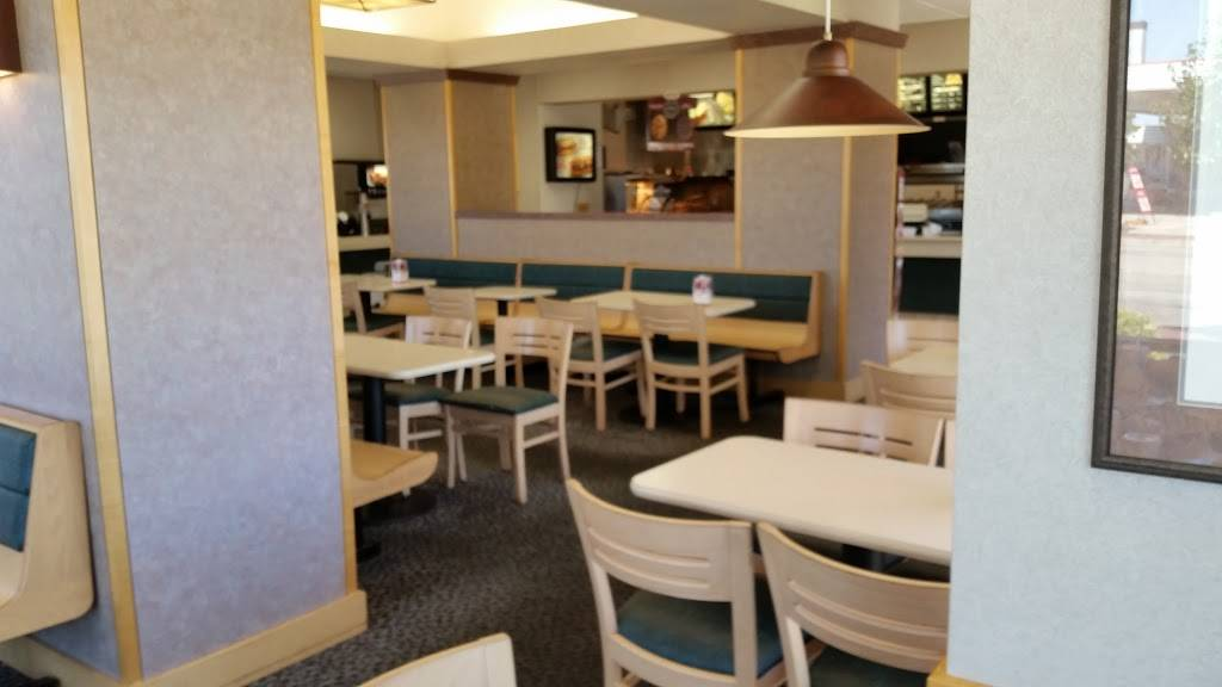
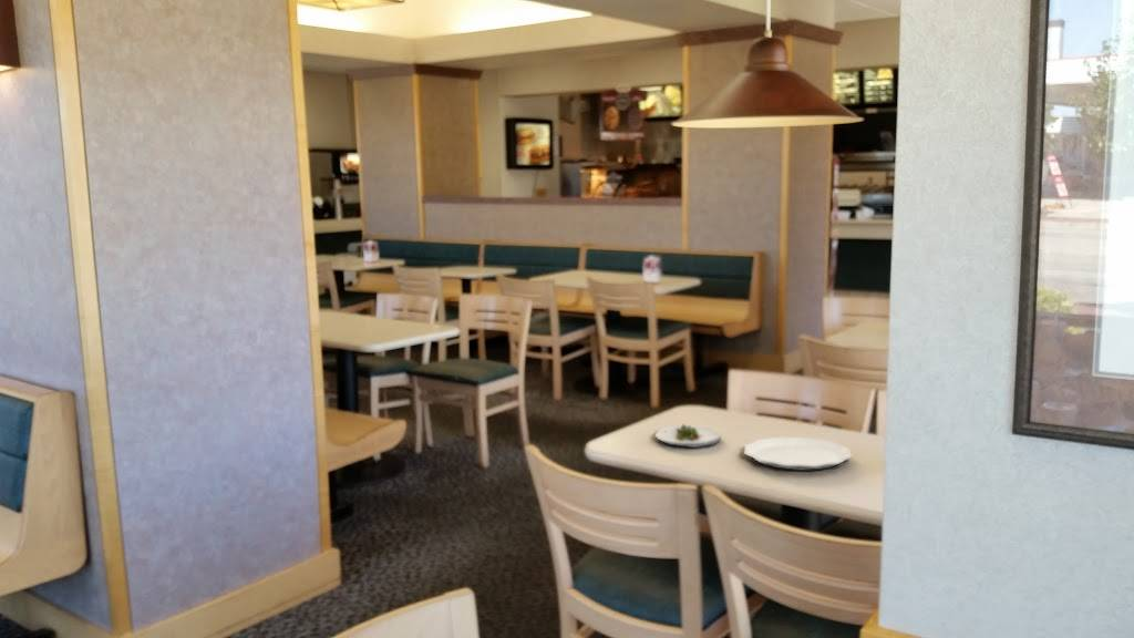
+ plate (796, 454)
+ salad plate (688, 431)
